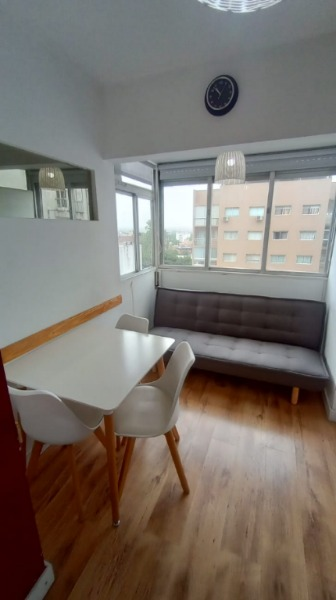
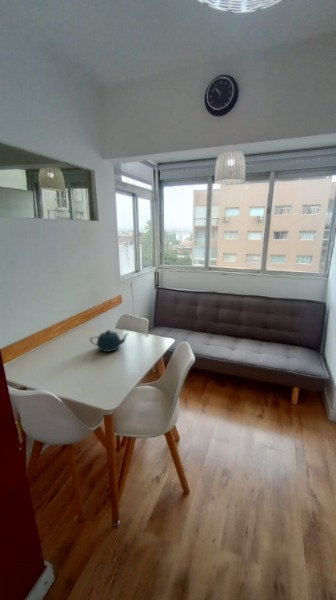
+ teapot (109, 339)
